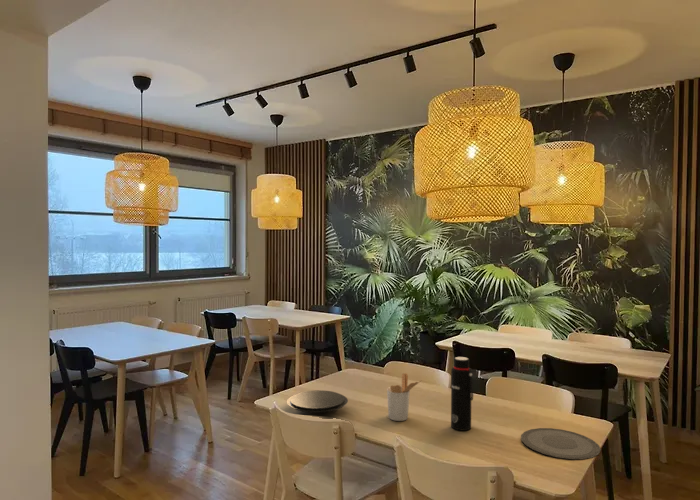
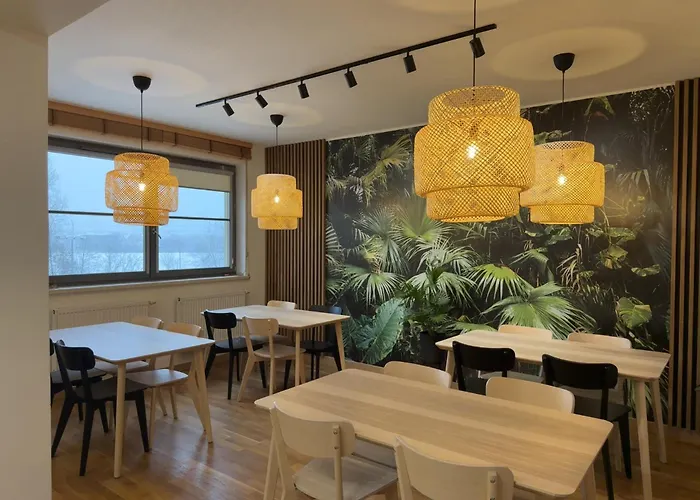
- utensil holder (403, 397)
- plate (317, 404)
- plate (559, 442)
- water bottle (462, 393)
